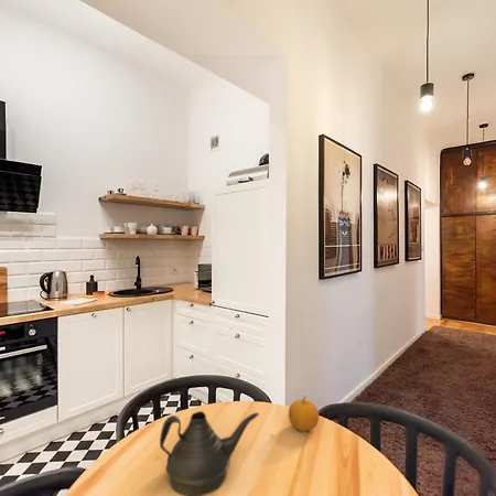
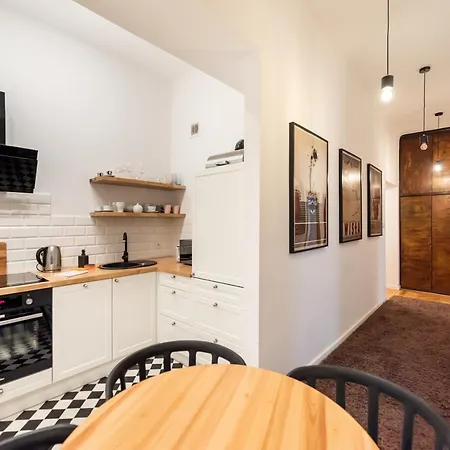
- teapot (211, 443)
- fruit (303, 411)
